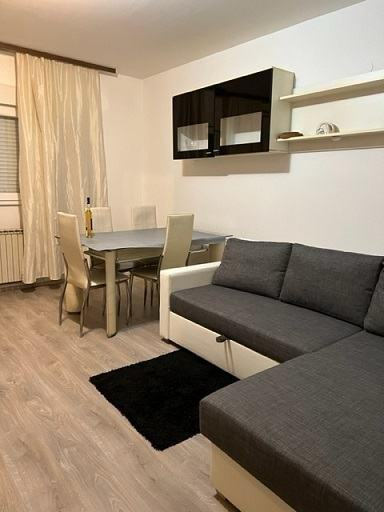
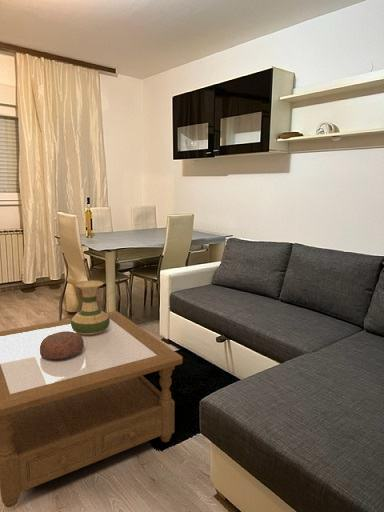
+ decorative bowl (61, 343)
+ coffee table (72, 387)
+ vase (89, 307)
